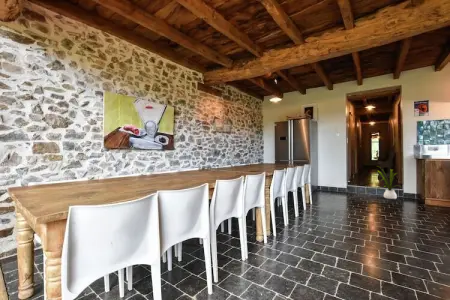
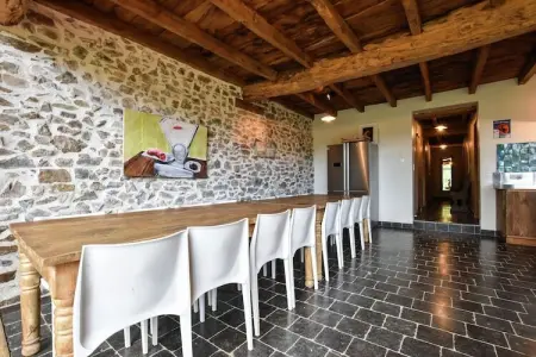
- house plant (388, 183)
